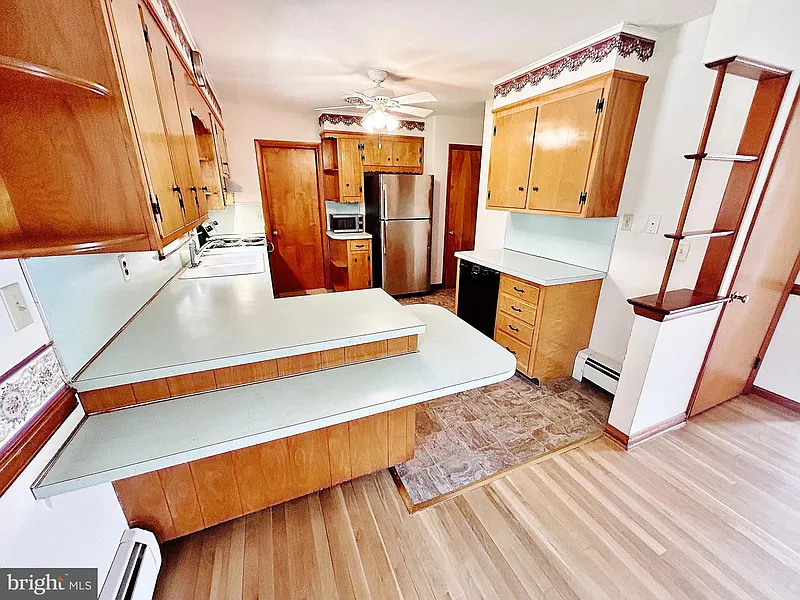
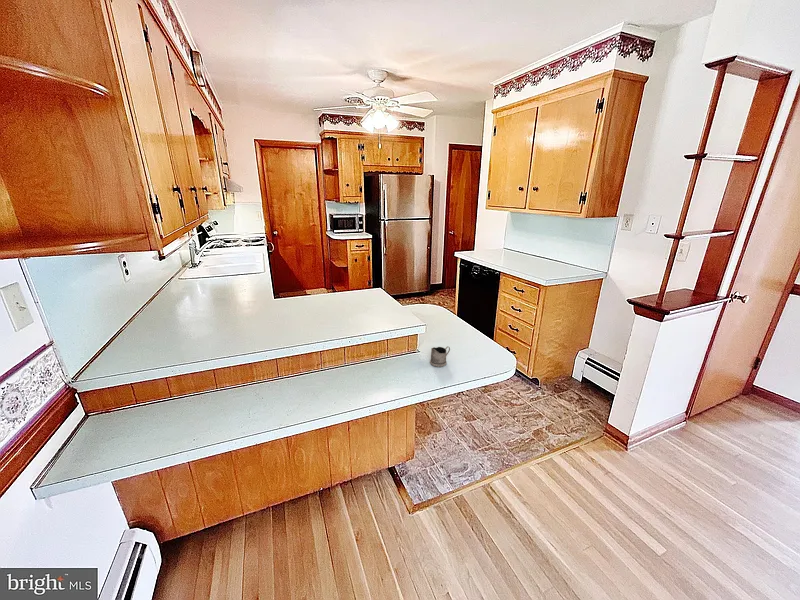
+ tea glass holder (440, 354)
